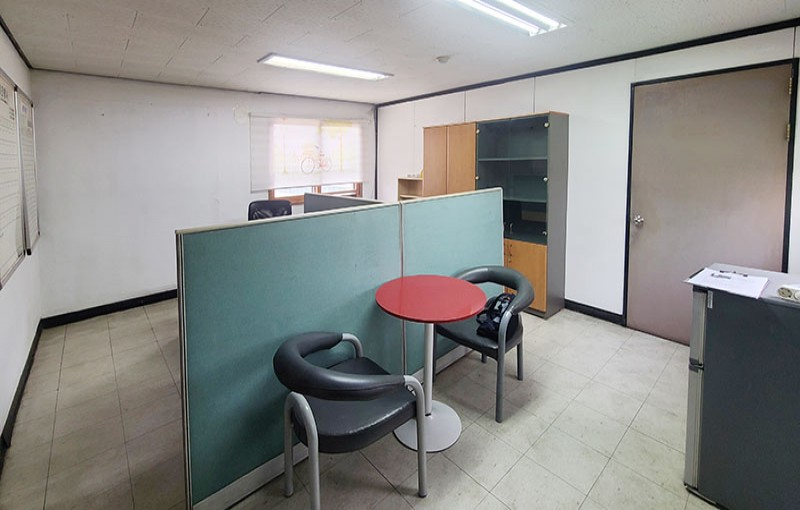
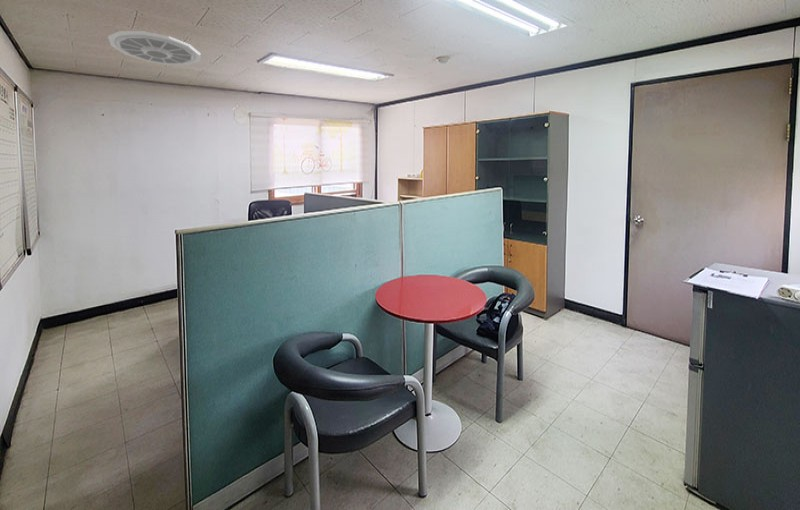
+ ceiling vent (157, 51)
